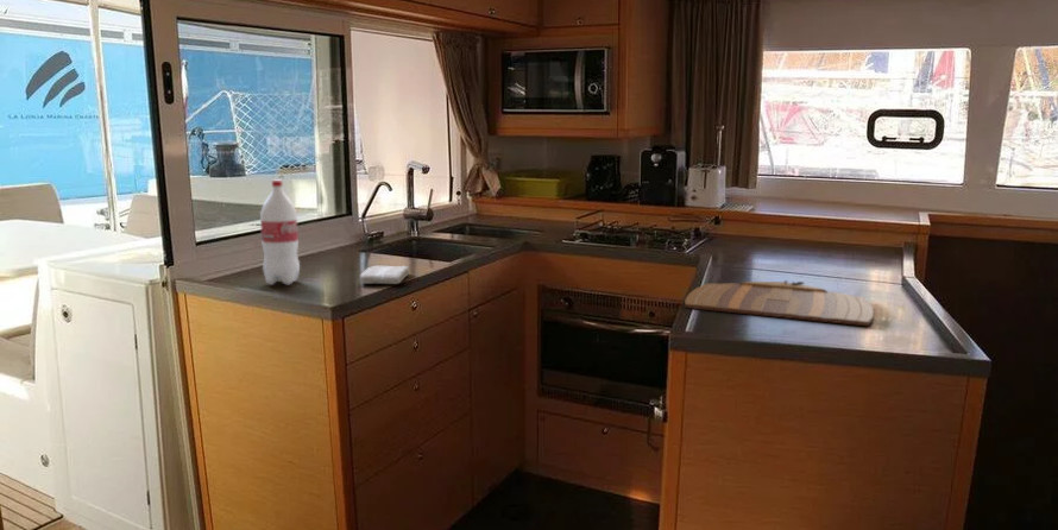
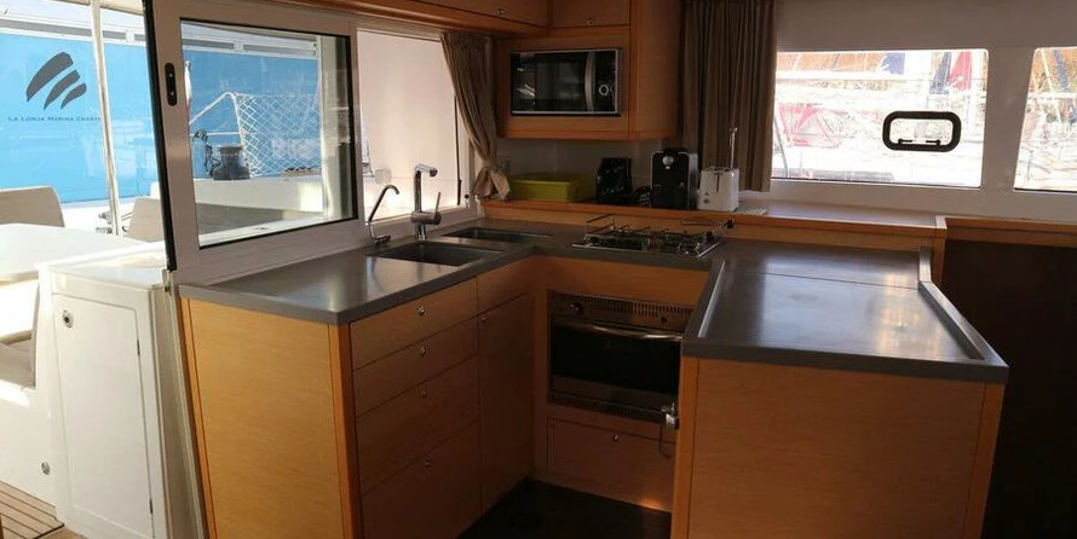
- bottle (279, 232)
- cutting board (779, 295)
- washcloth (385, 273)
